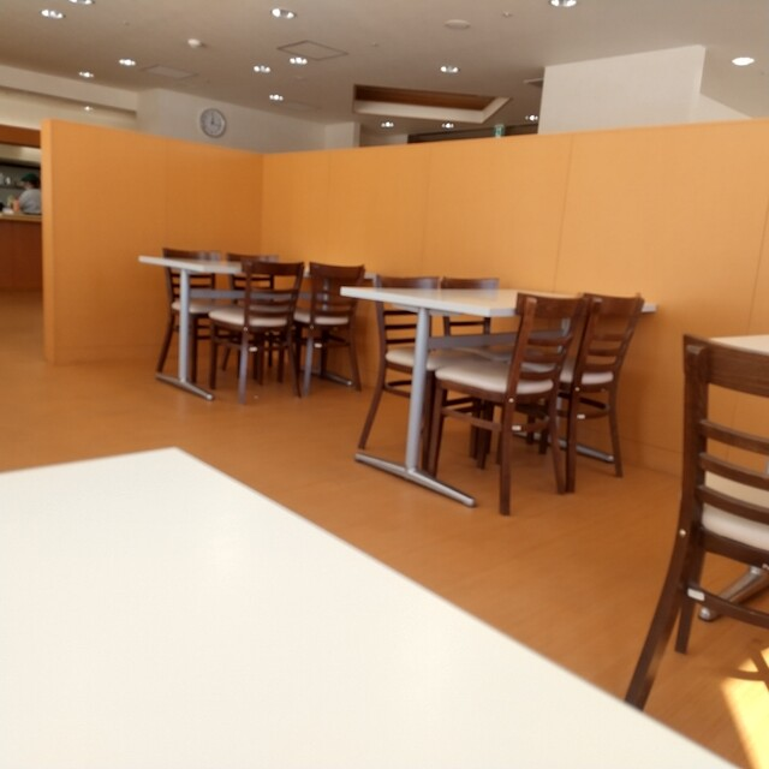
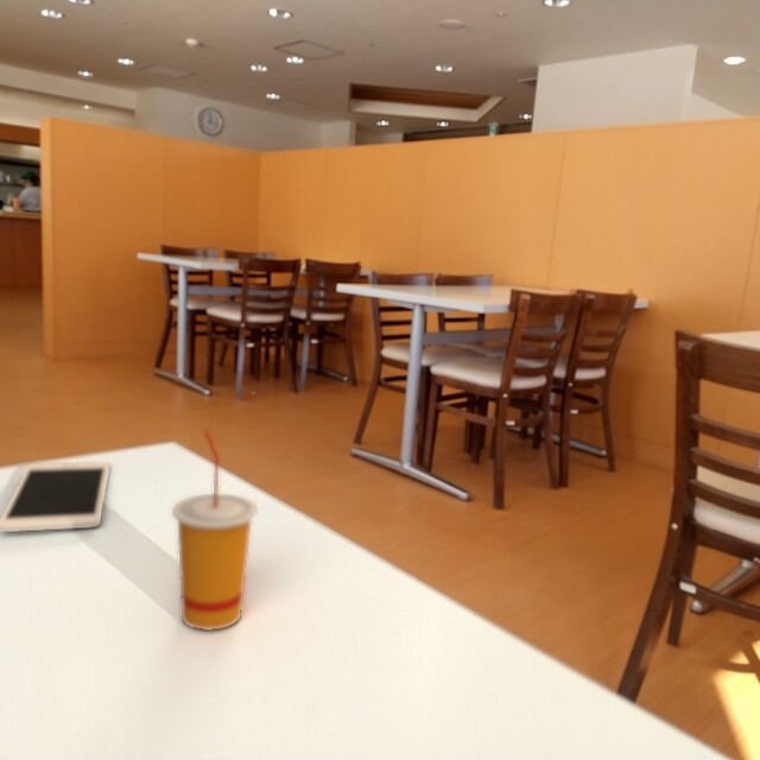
+ cell phone (61, 492)
+ drinking cup (214, 524)
